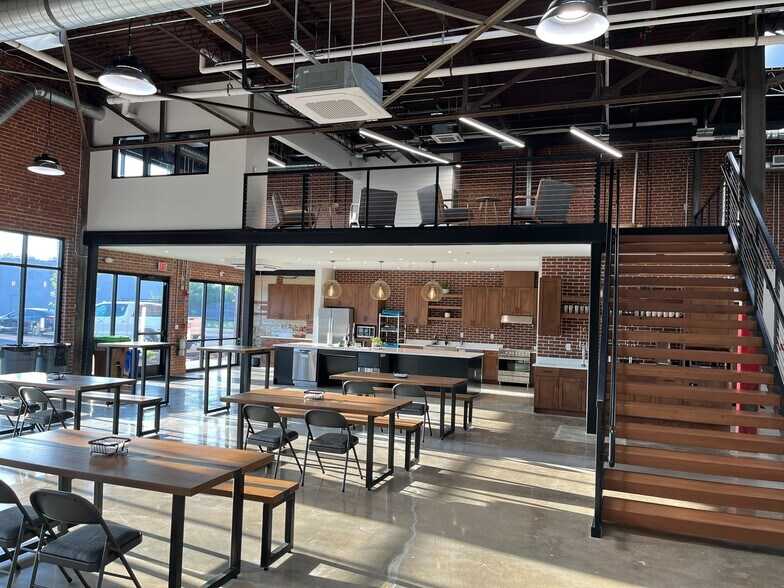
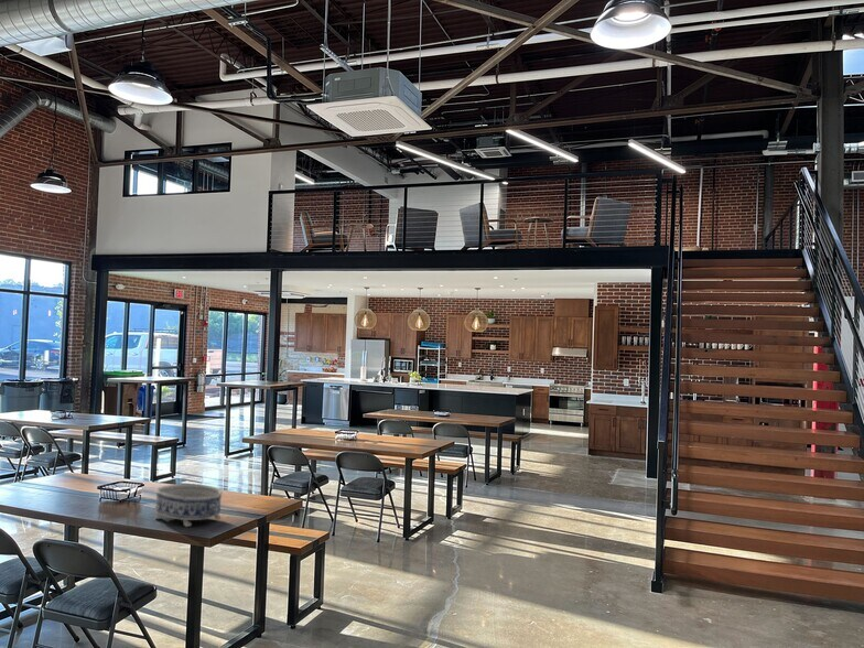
+ decorative bowl (188, 504)
